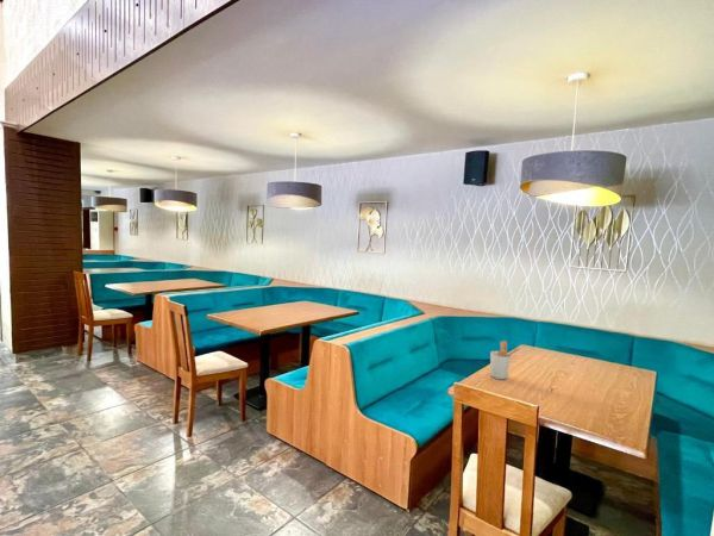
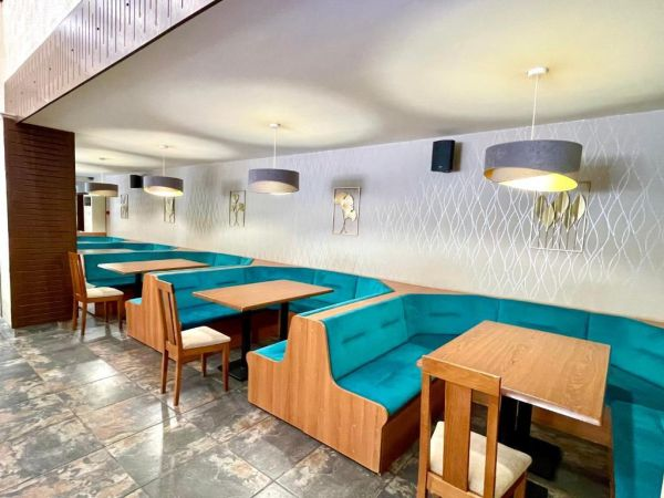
- utensil holder (505, 360)
